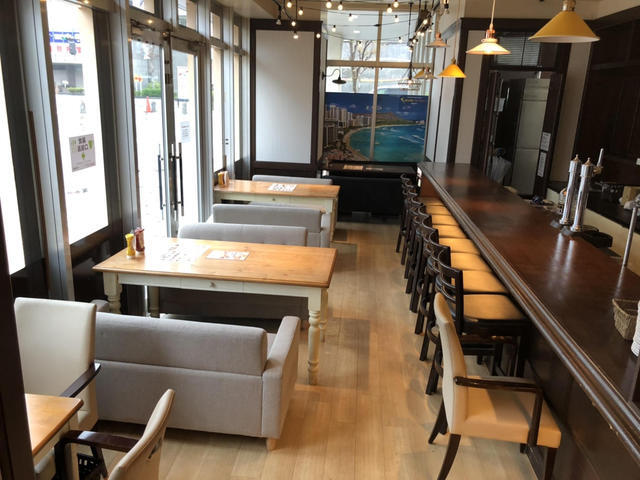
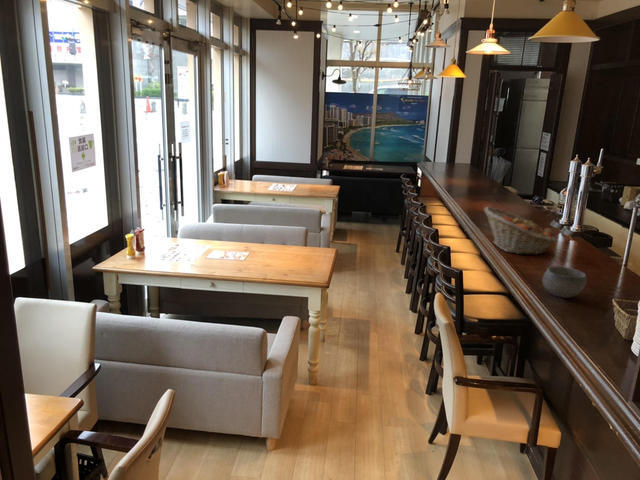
+ fruit basket (517, 229)
+ bowl (563, 283)
